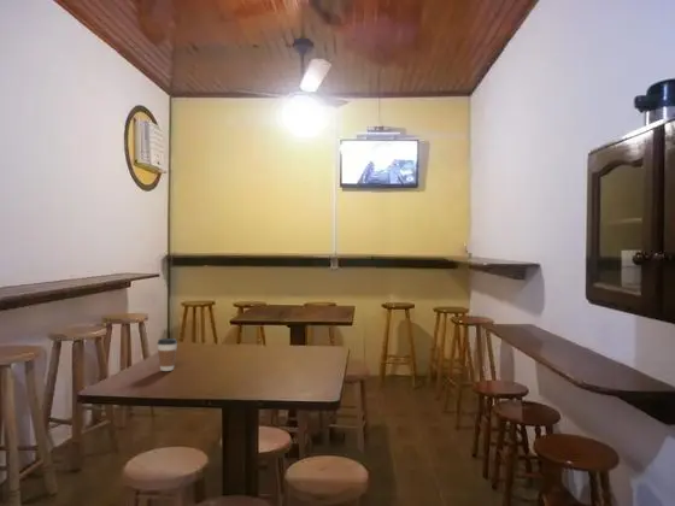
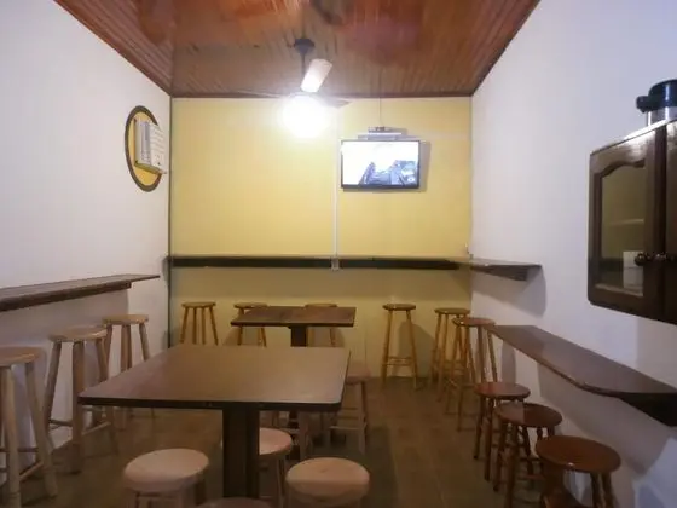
- coffee cup (166, 354)
